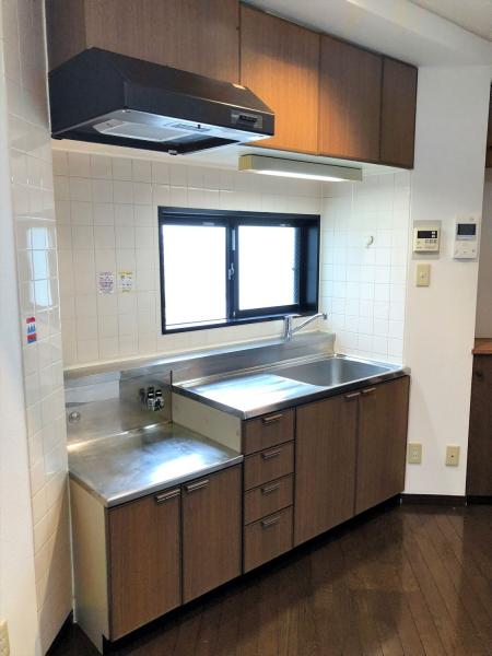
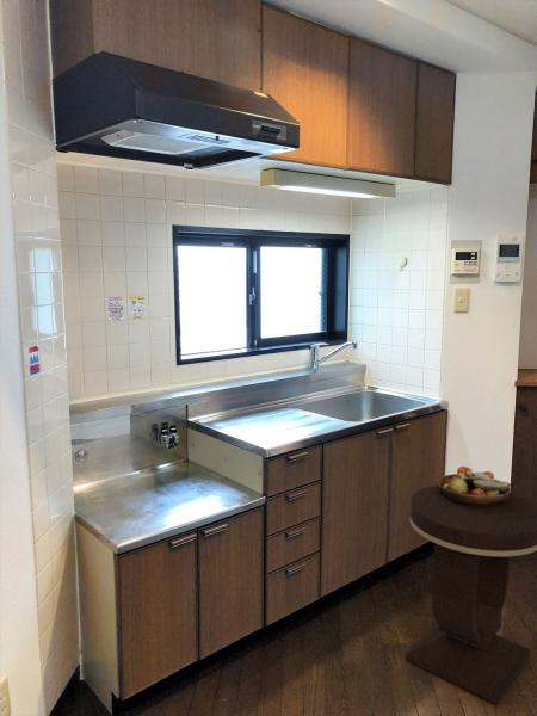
+ side table (471, 584)
+ fruit bowl (474, 481)
